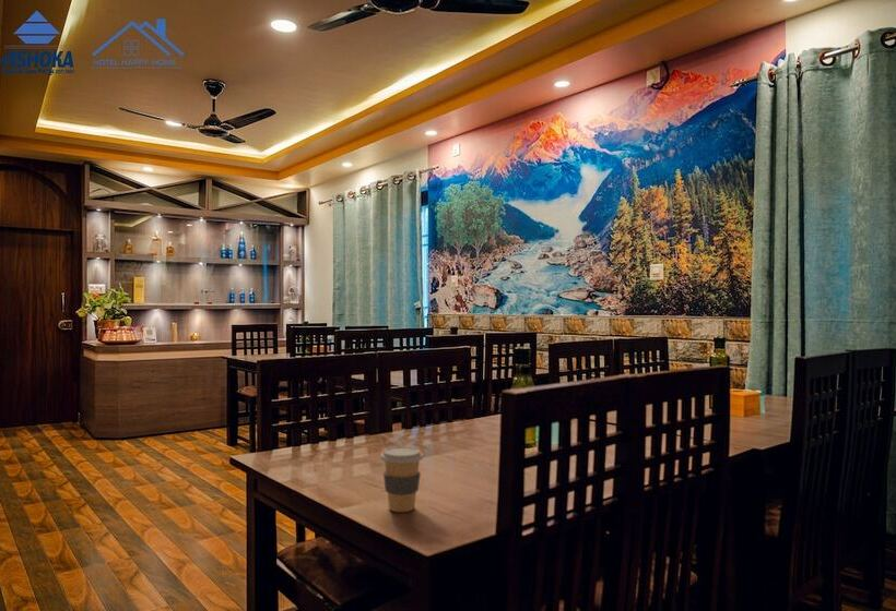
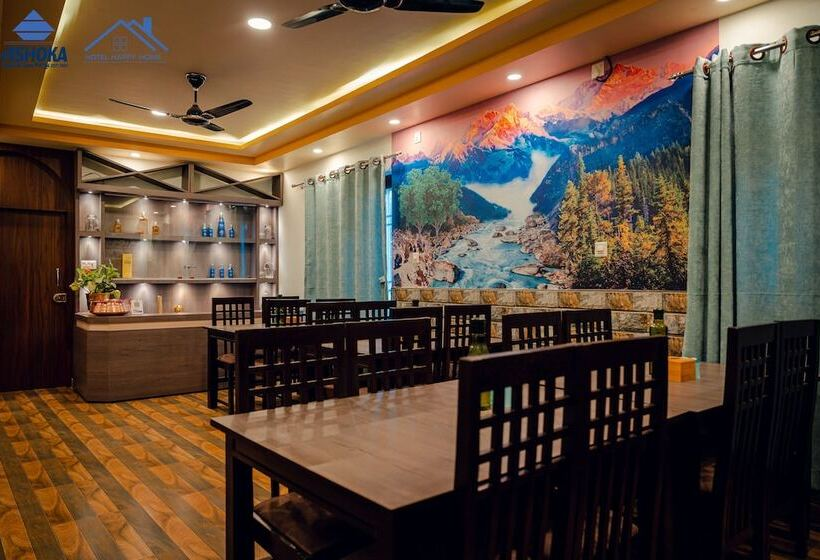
- coffee cup (401, 479)
